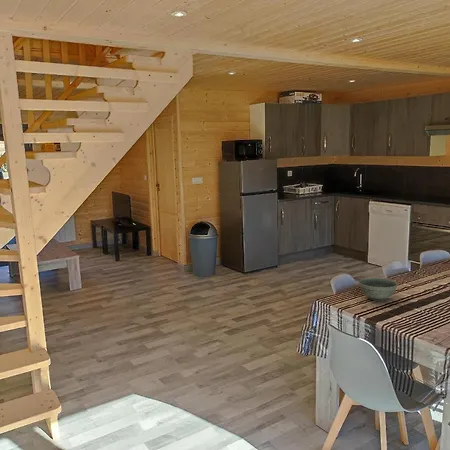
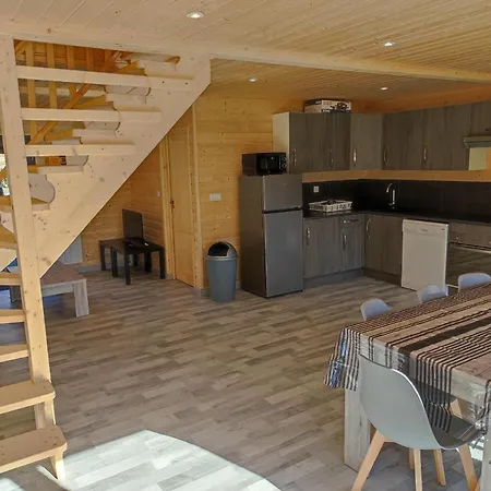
- bowl (377, 290)
